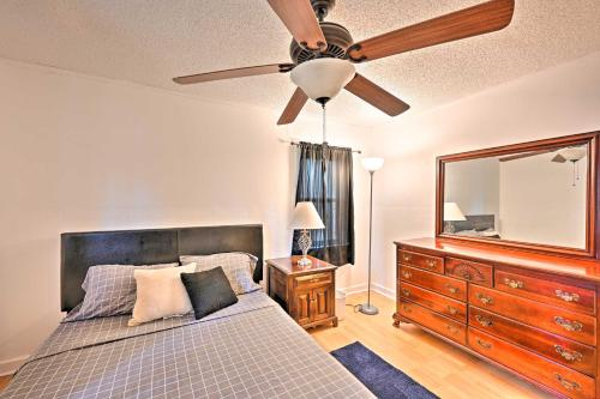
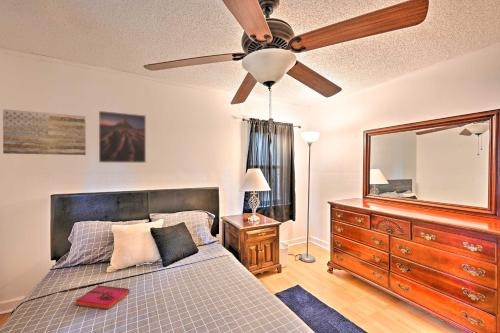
+ hardback book (103, 296)
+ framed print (123, 138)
+ wall art (47, 133)
